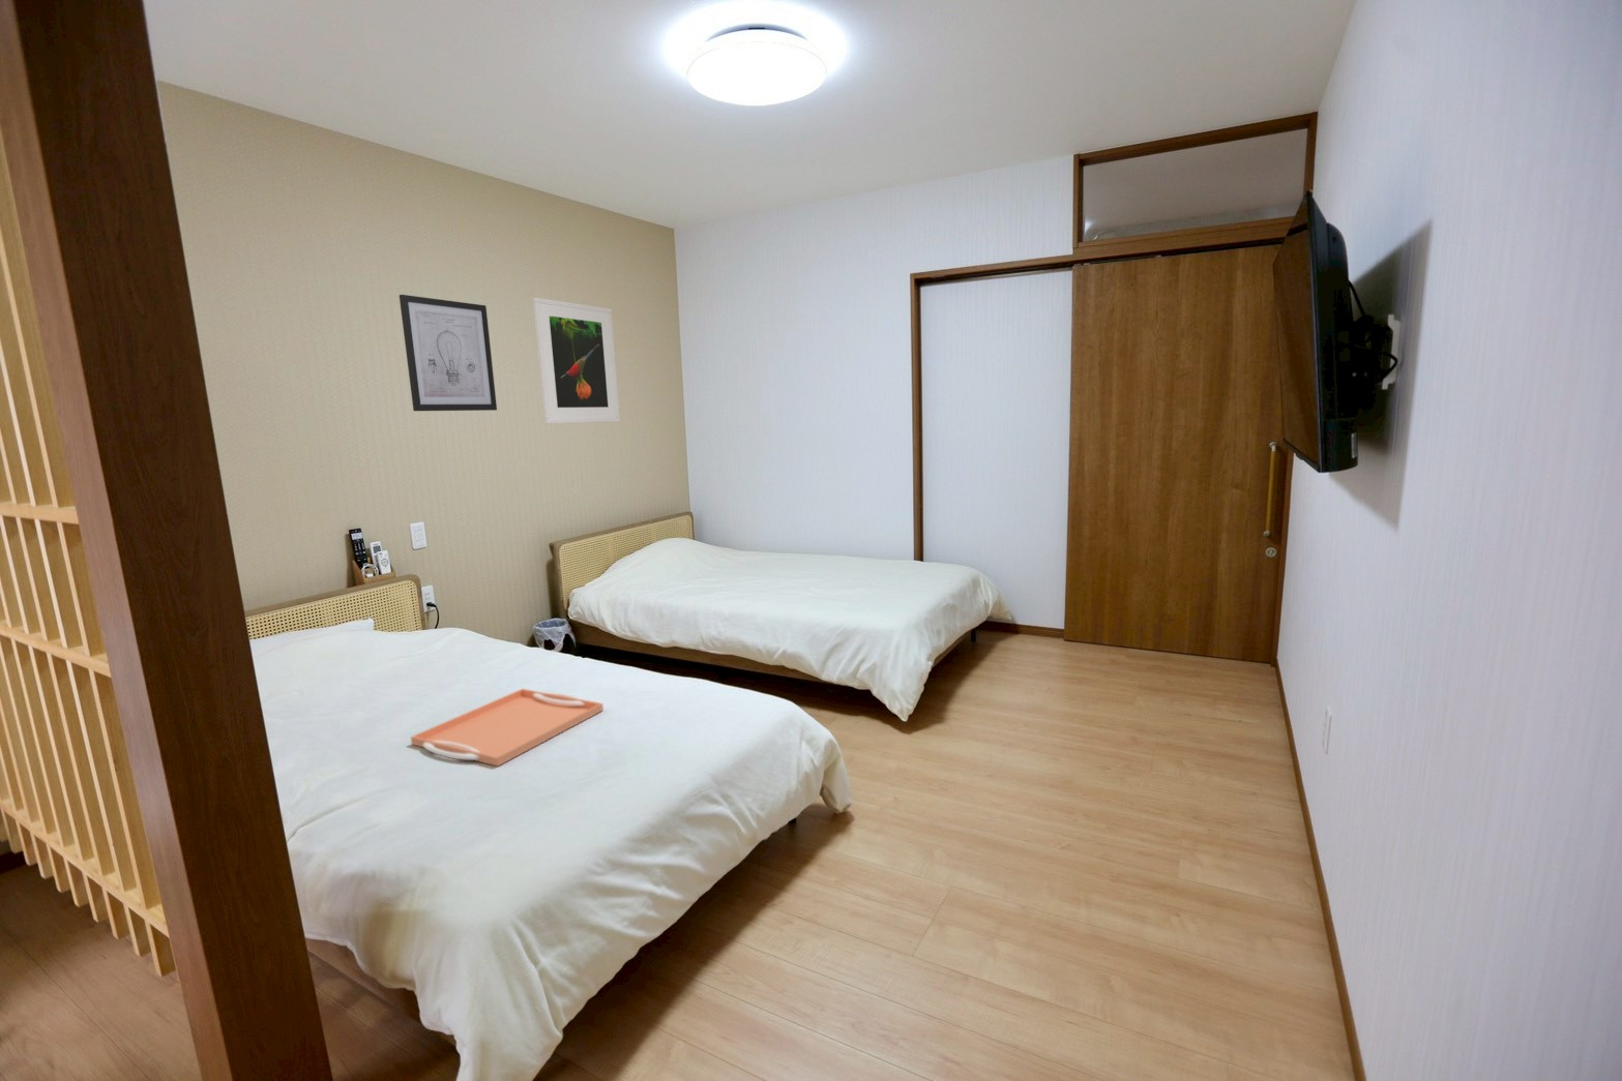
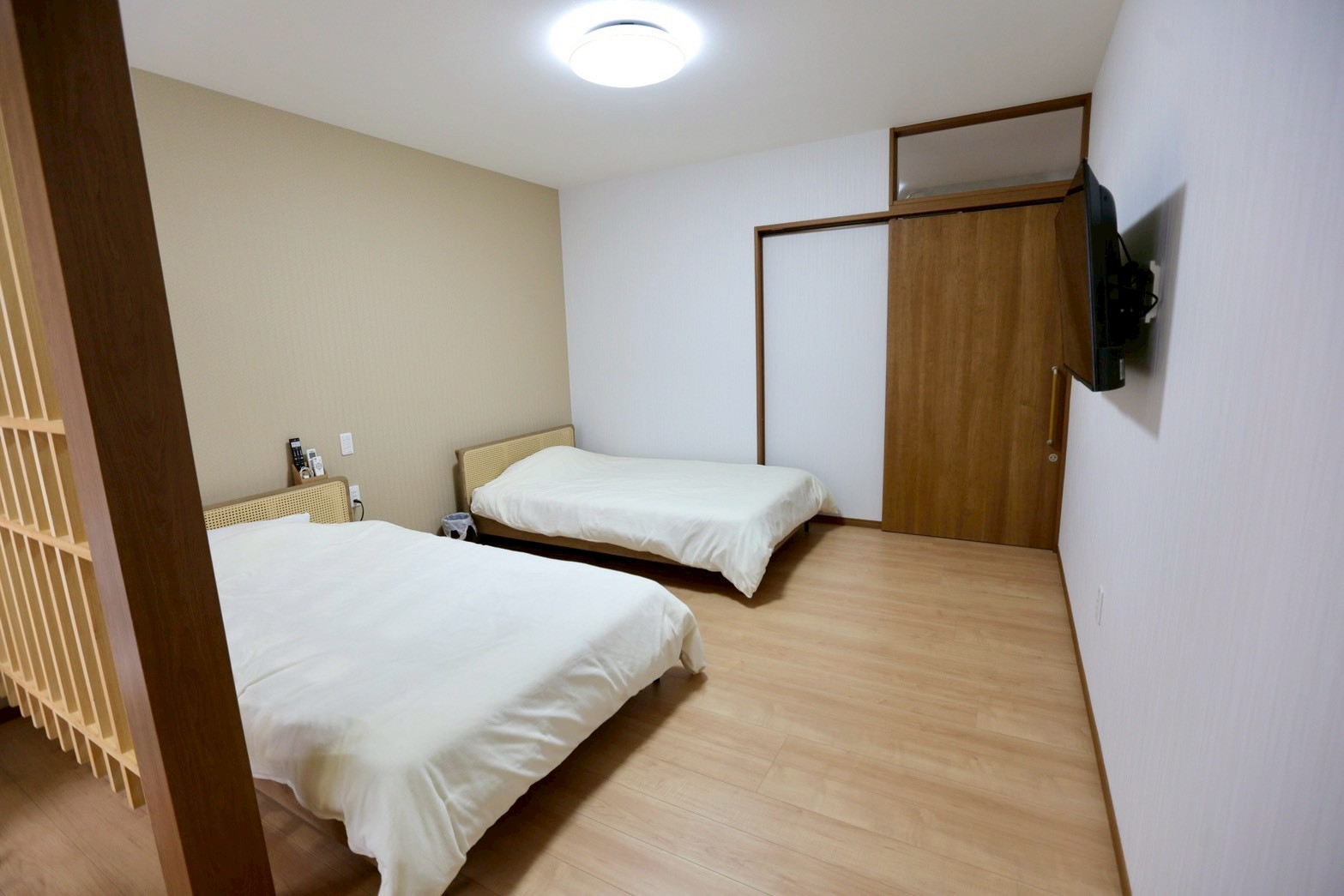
- wall art (450, 356)
- serving tray (512, 721)
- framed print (578, 363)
